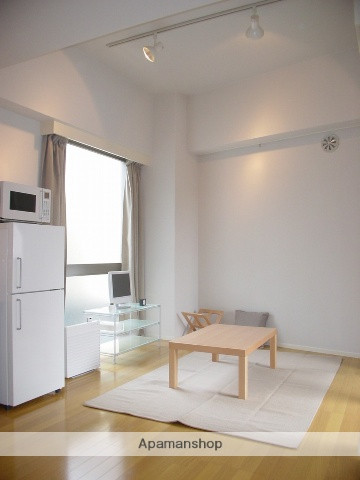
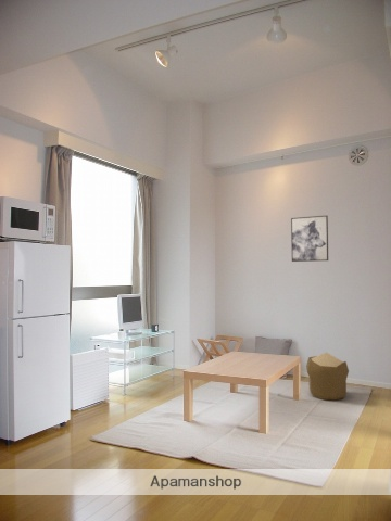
+ wall art (308, 239)
+ pouf (327, 373)
